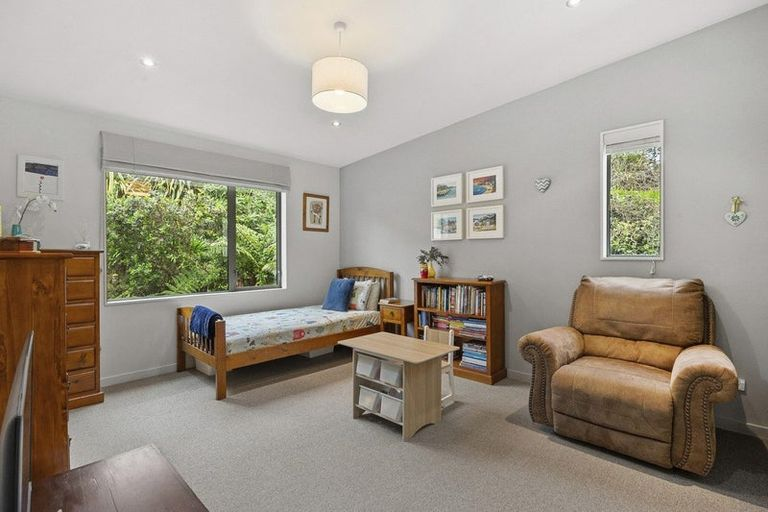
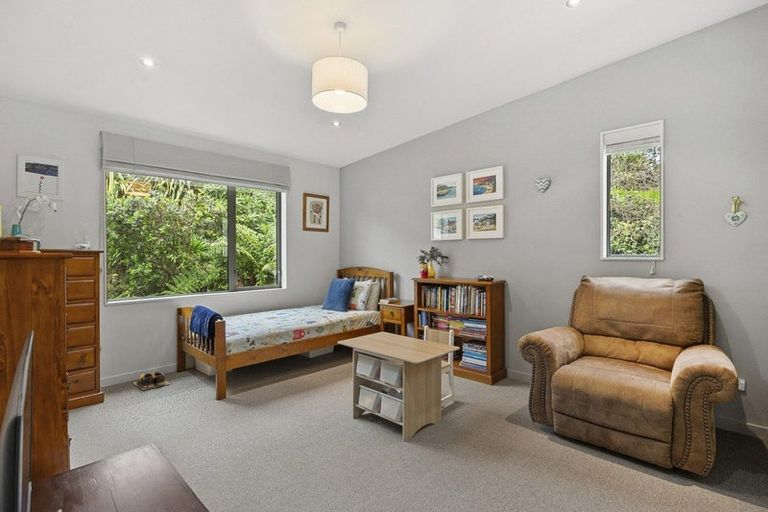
+ shoes (151, 377)
